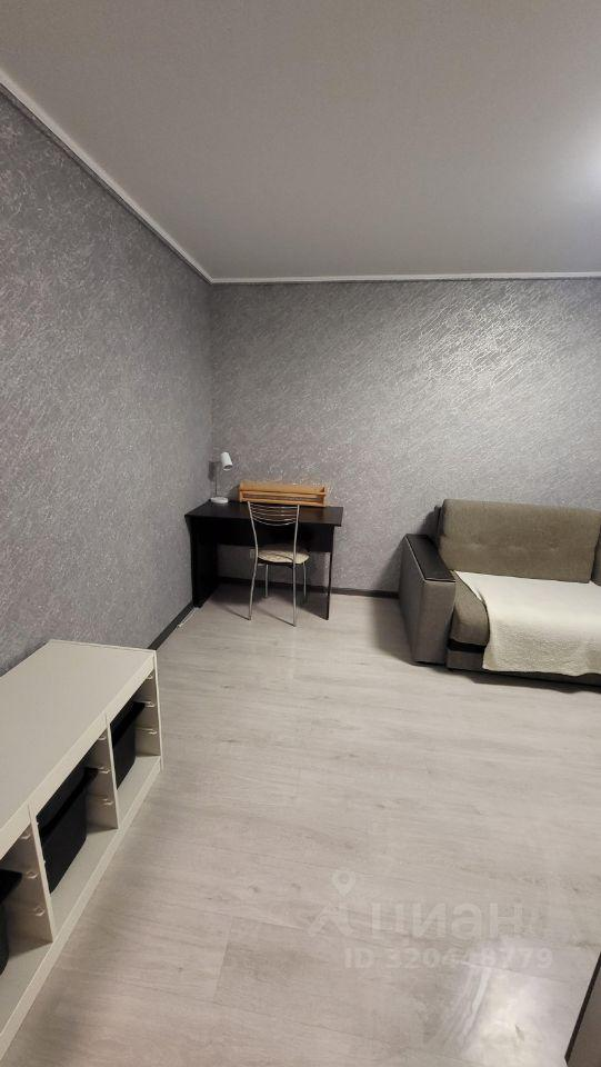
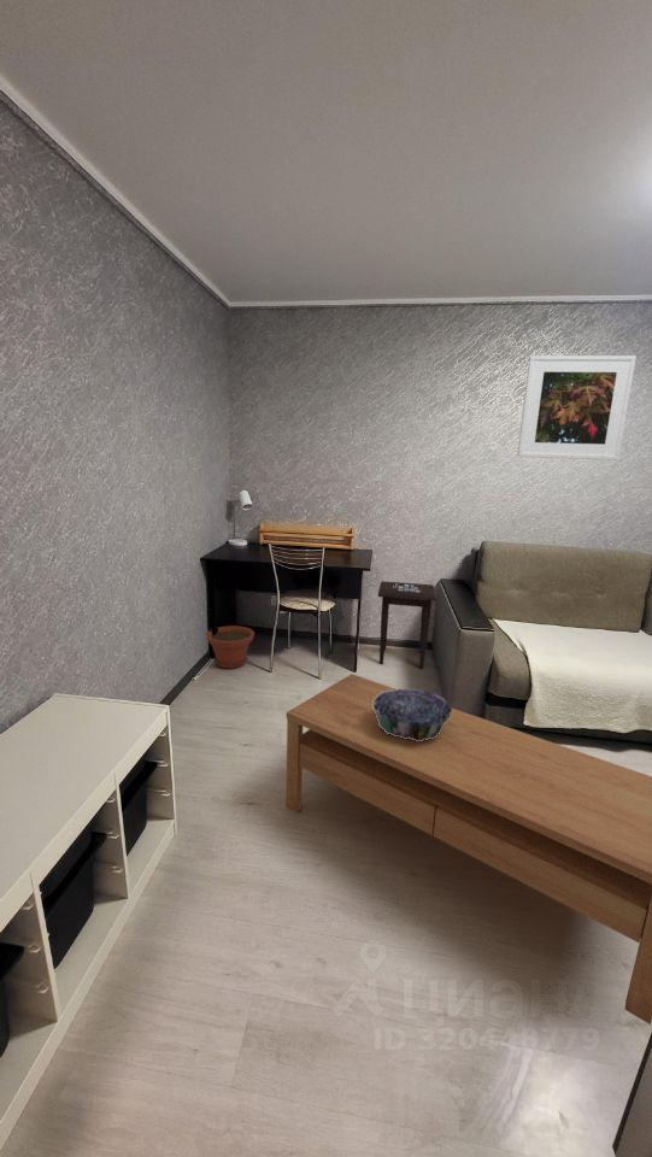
+ plant pot (230, 648)
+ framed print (574, 407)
+ decorative bowl (410, 715)
+ side table (421, 622)
+ coffee table (458, 799)
